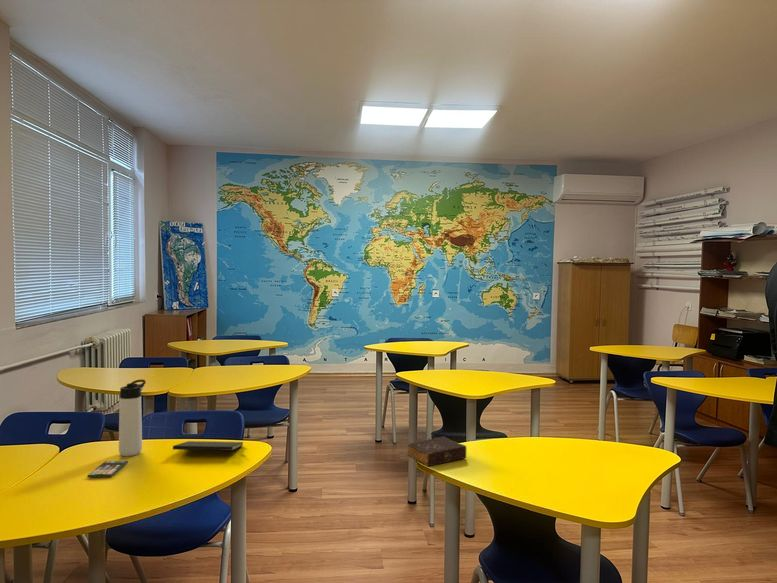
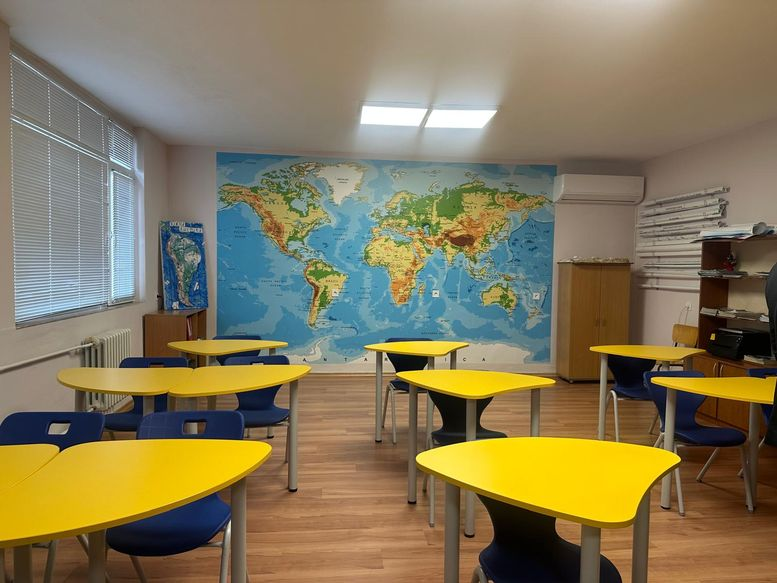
- book (436, 450)
- thermos bottle (133, 417)
- smartphone (108, 468)
- notepad (209, 445)
